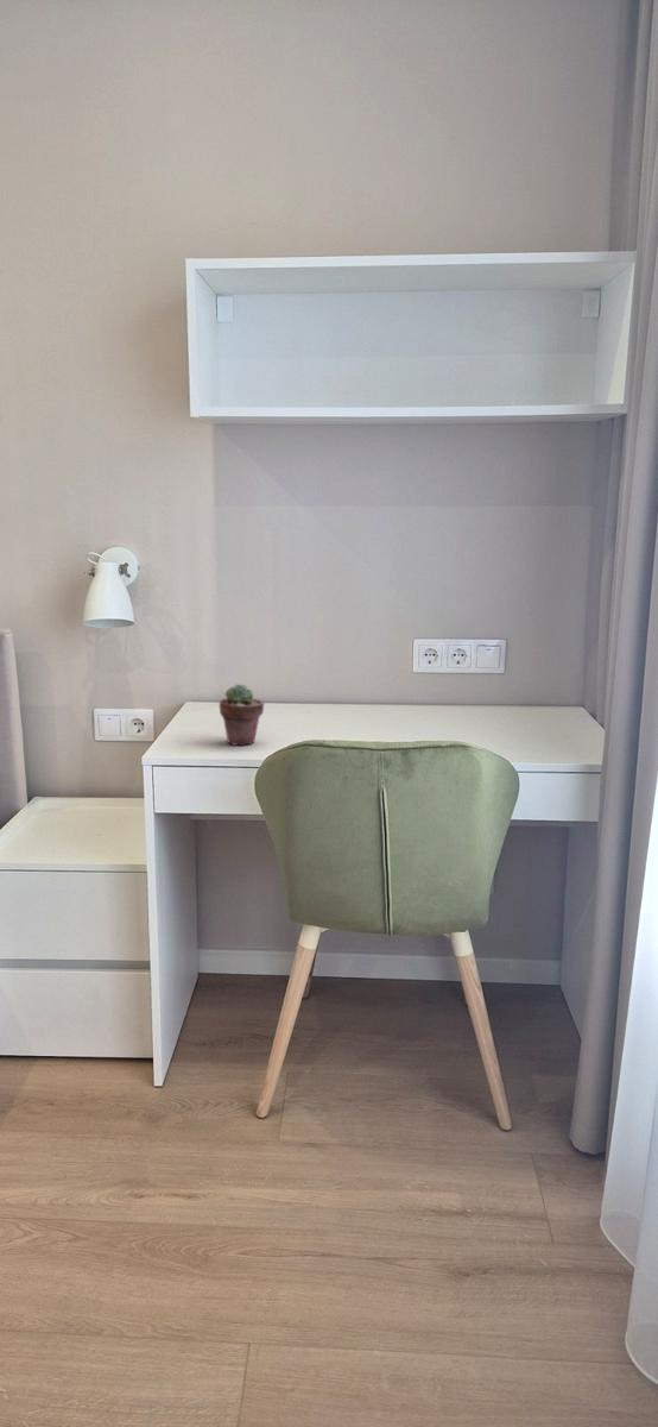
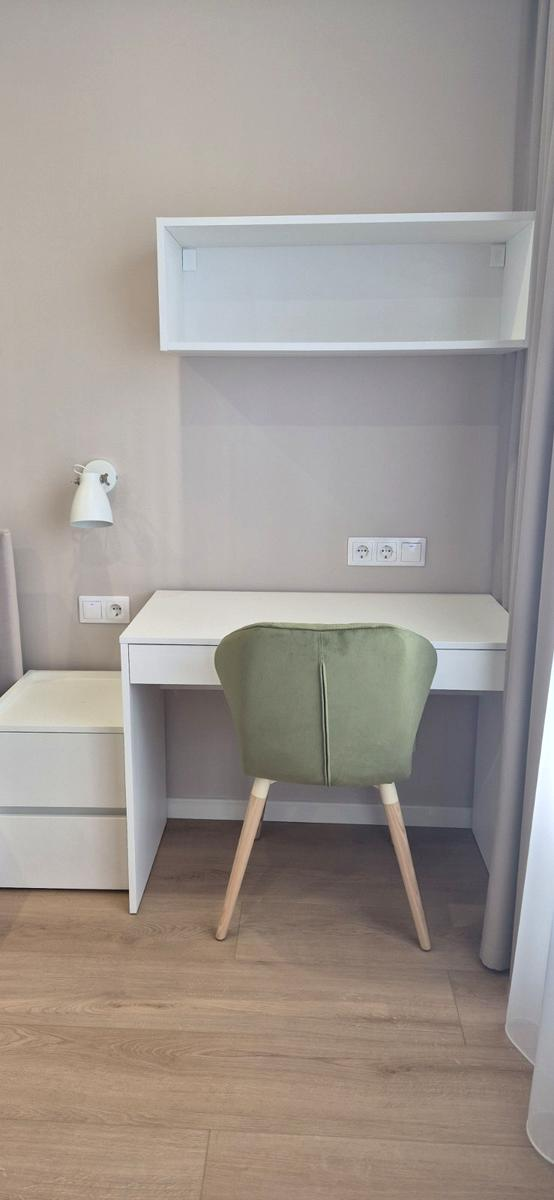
- potted succulent (241, 712)
